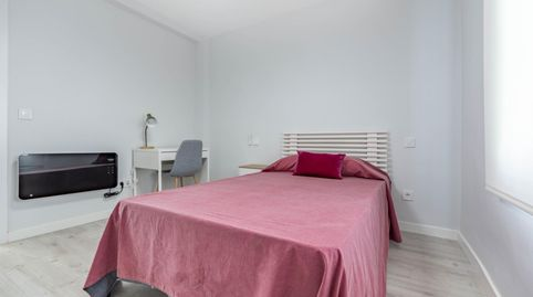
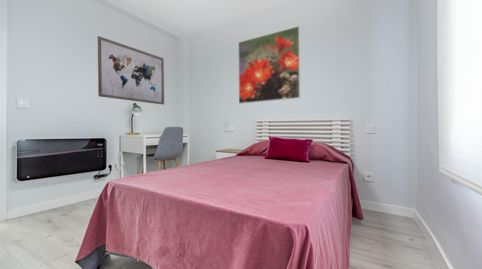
+ wall art (135, 74)
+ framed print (267, 68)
